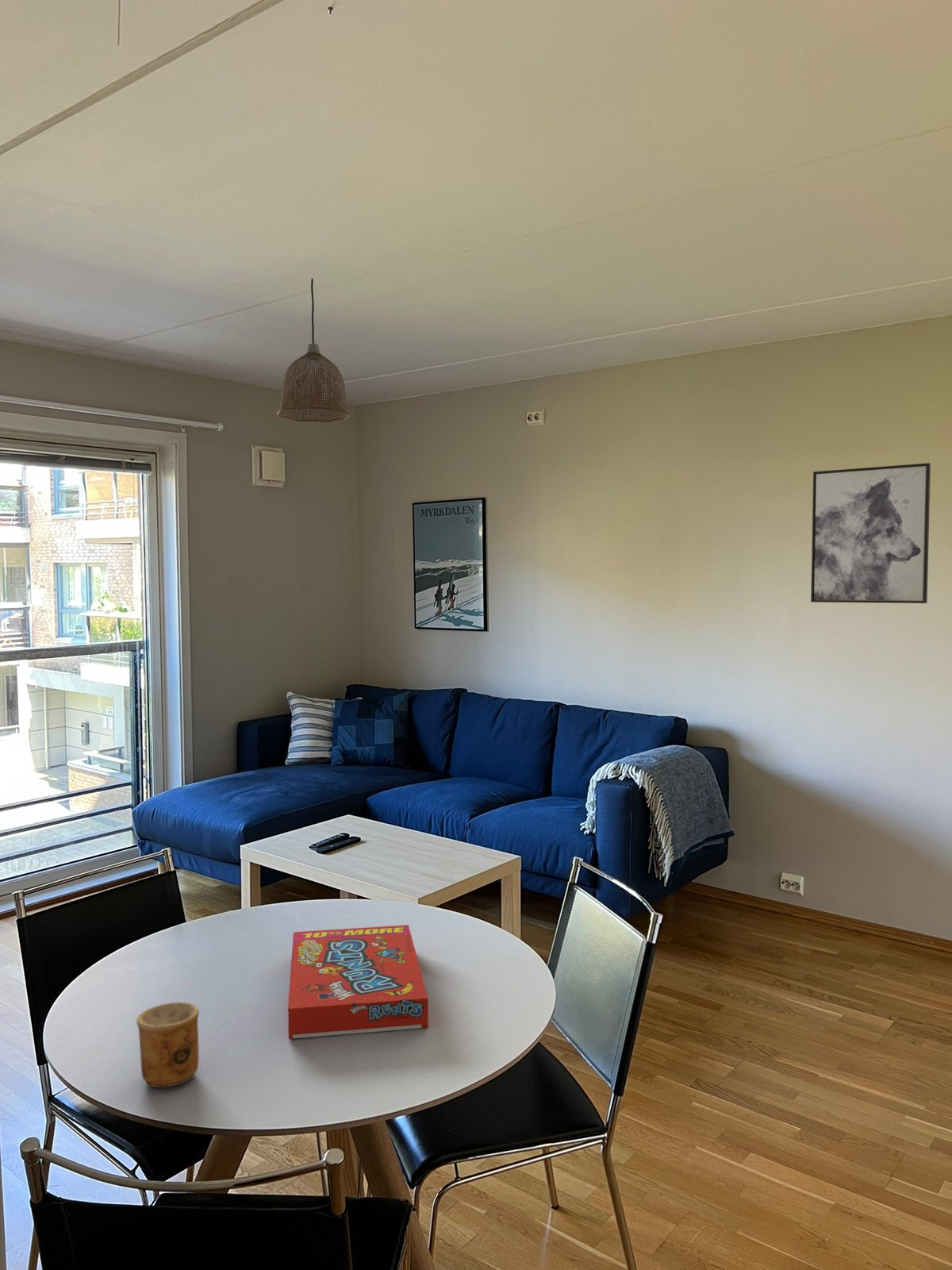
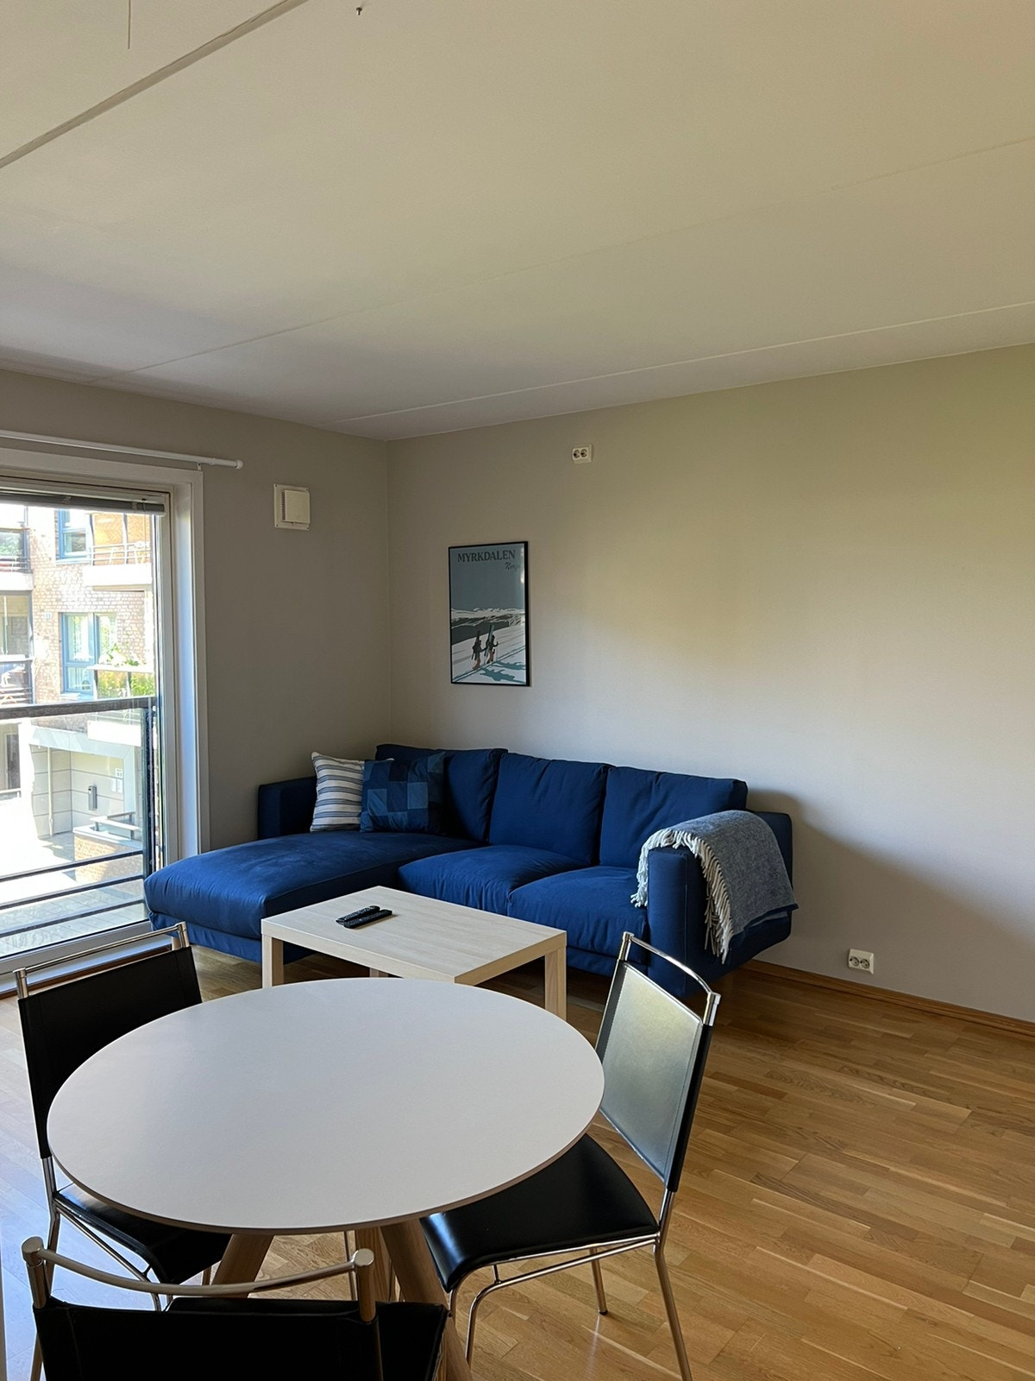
- wall art (868, 535)
- cup (168, 1044)
- pendant lamp (313, 348)
- snack box (355, 976)
